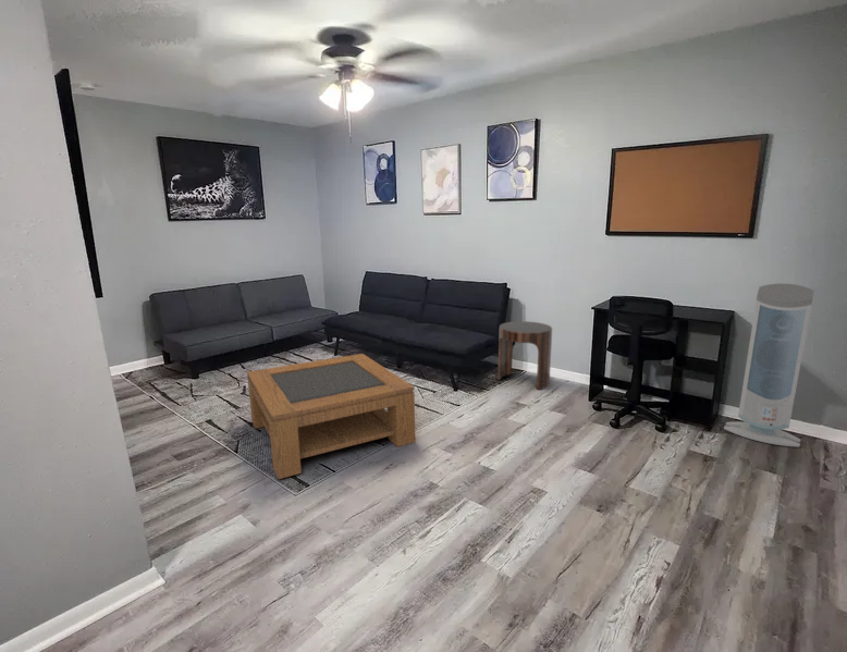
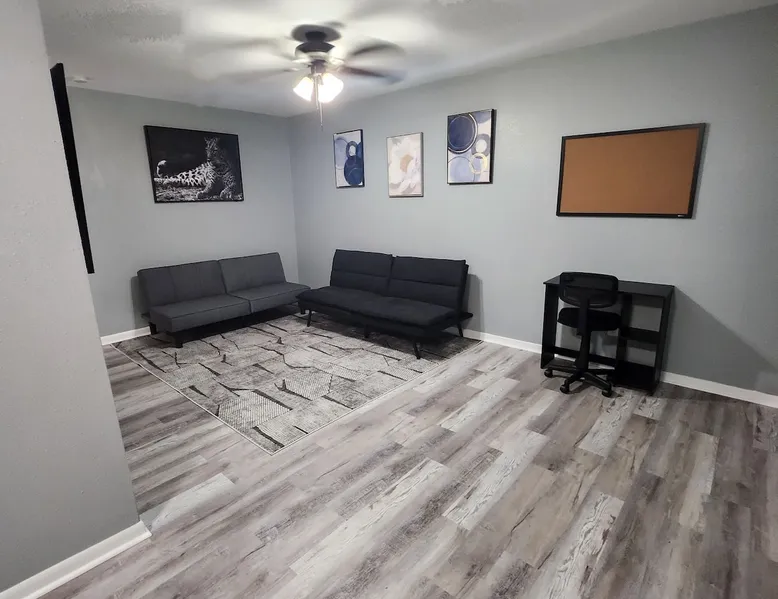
- air purifier (773, 362)
- side table (524, 342)
- coffee table (328, 405)
